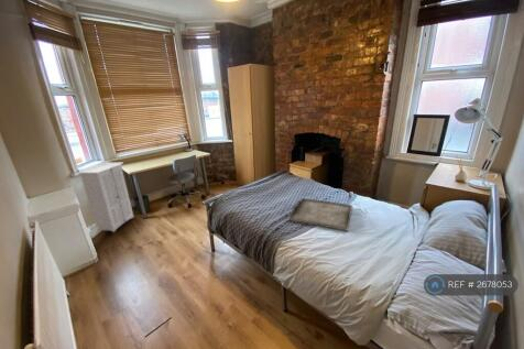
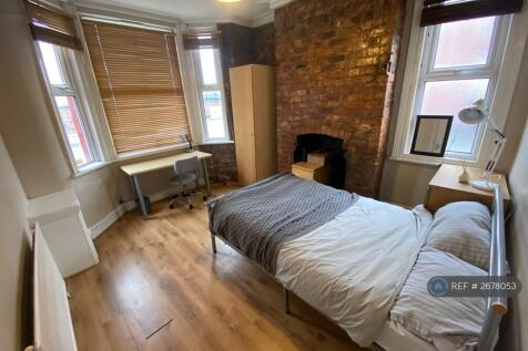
- storage cabinet (109, 196)
- serving tray (321, 209)
